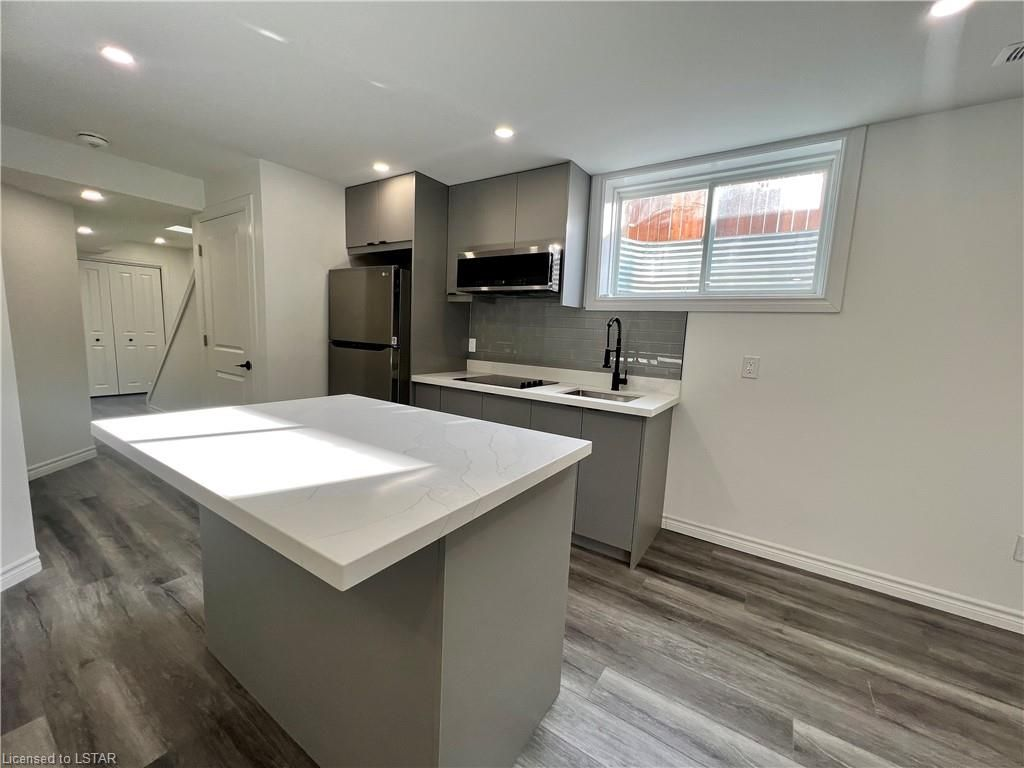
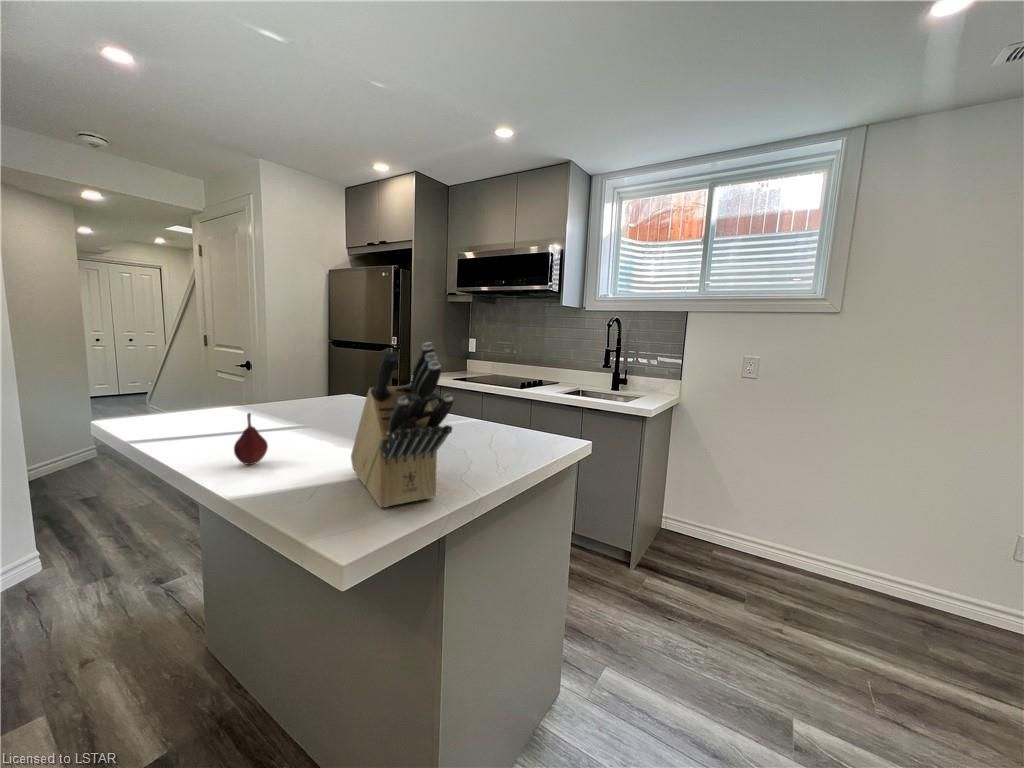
+ fruit (250, 438)
+ knife block (396, 416)
